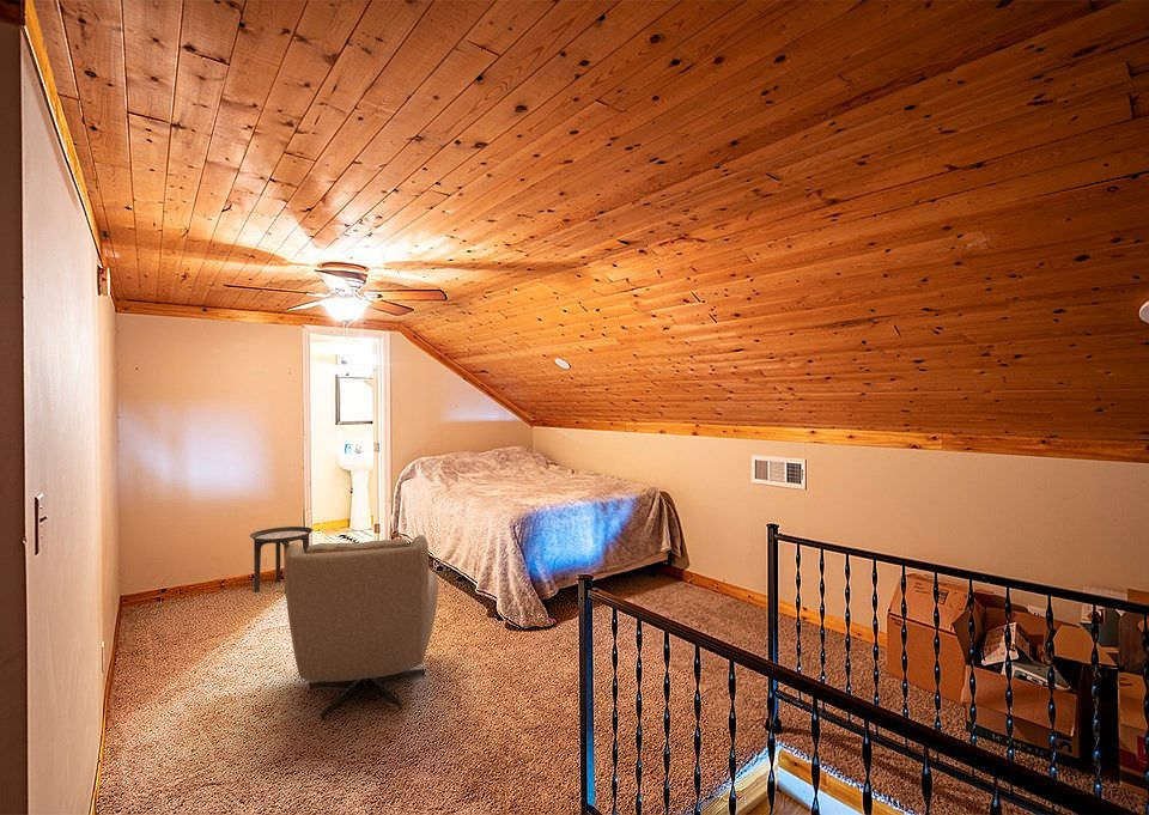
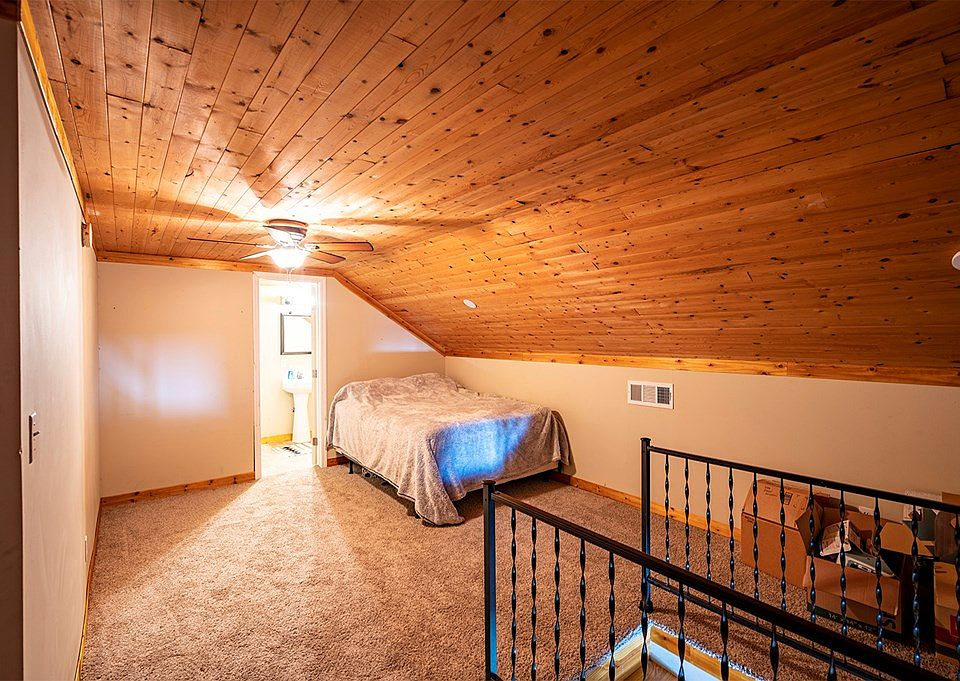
- side table (284, 558)
- armchair (364, 613)
